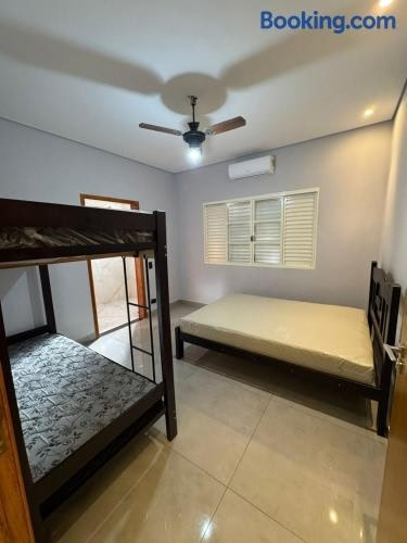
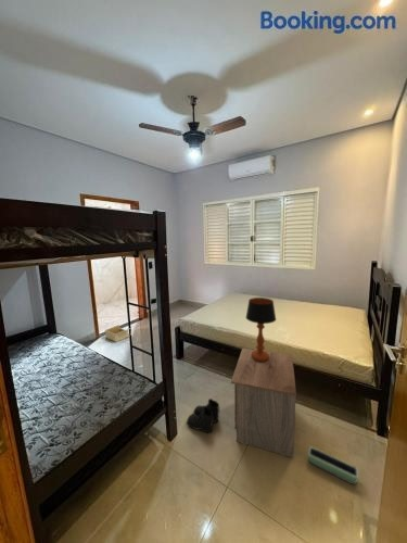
+ planter (331, 465)
+ table lamp (260, 329)
+ nightstand (263, 395)
+ storage bin (117, 332)
+ boots (203, 412)
